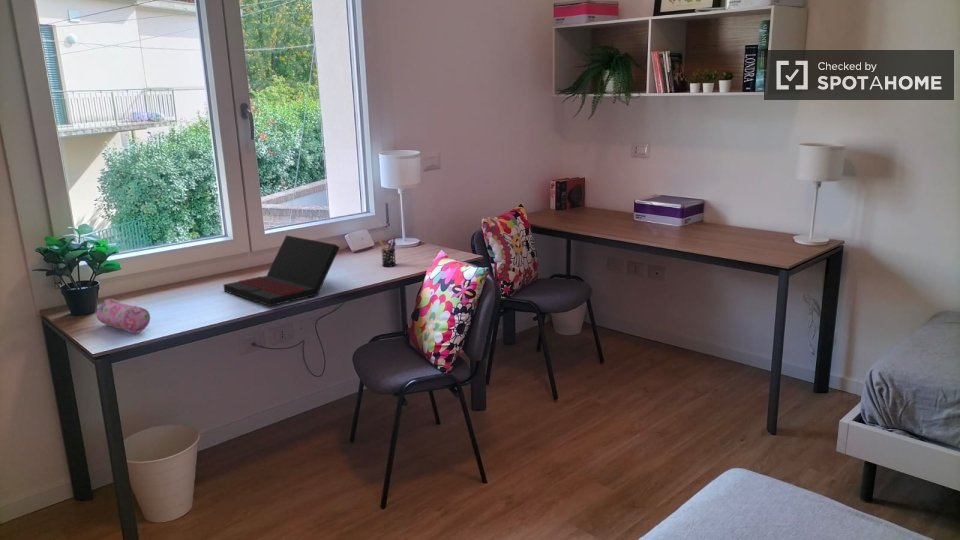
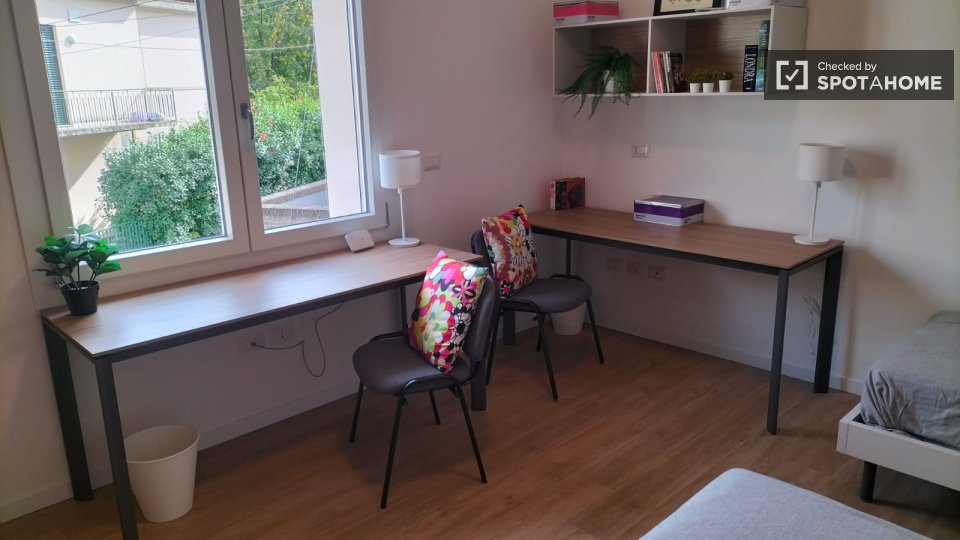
- laptop (281, 267)
- pencil case (122, 315)
- pen holder (389, 251)
